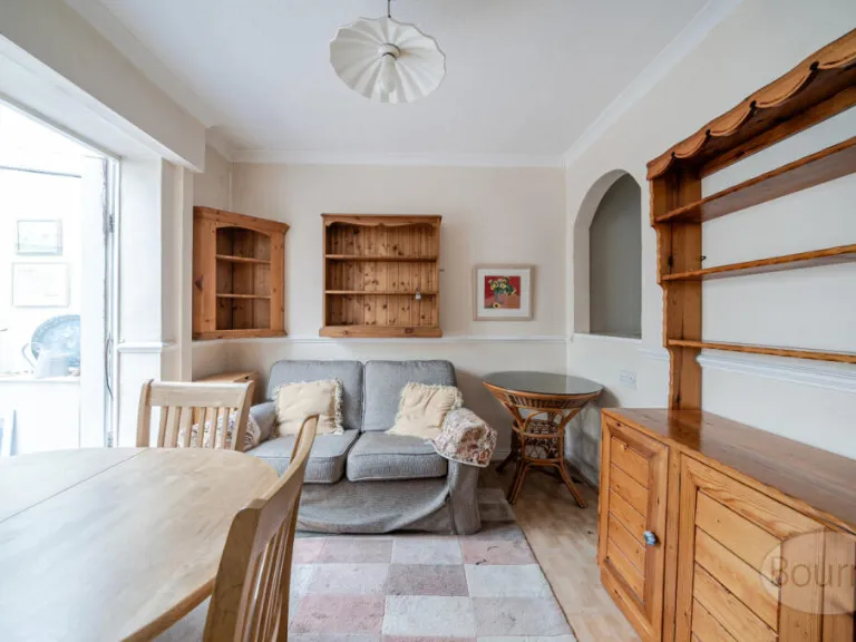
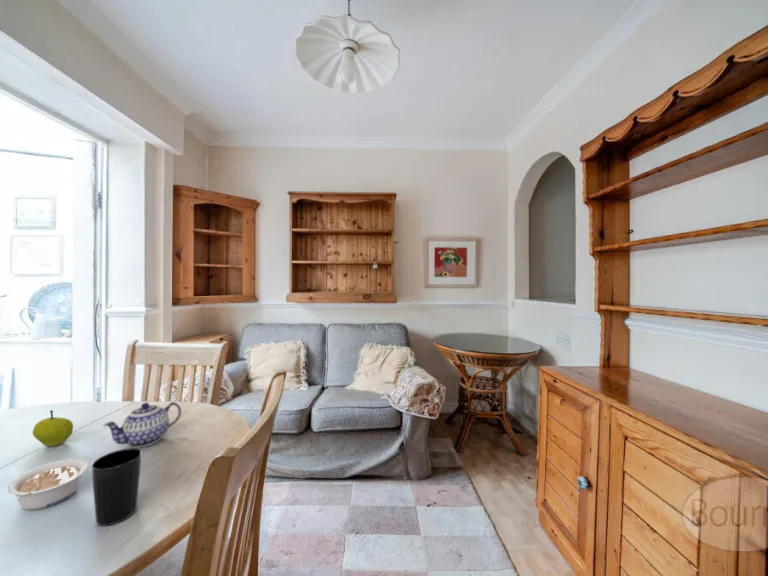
+ fruit (53, 428)
+ cup (117, 486)
+ teapot (145, 422)
+ legume (50, 484)
